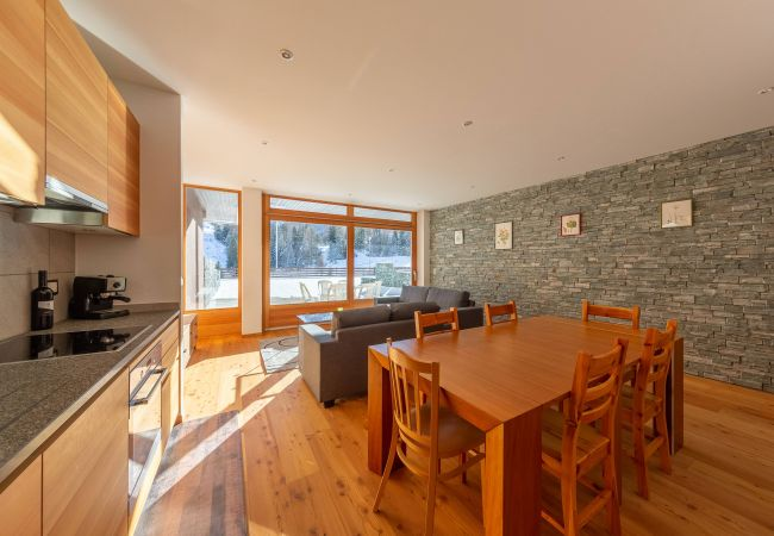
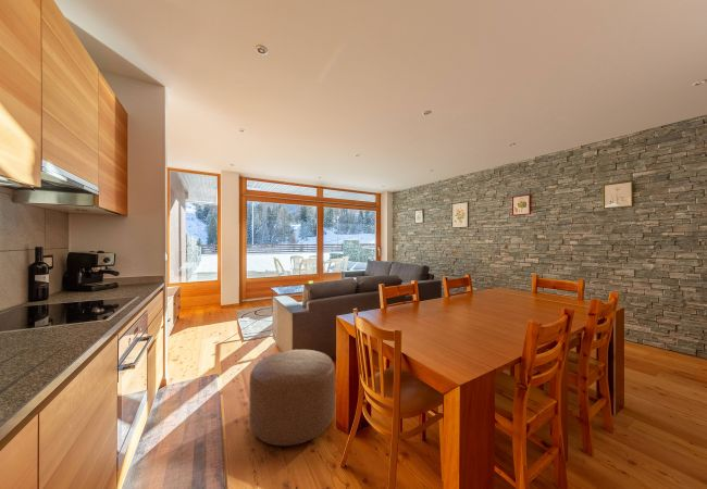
+ ottoman (294, 390)
